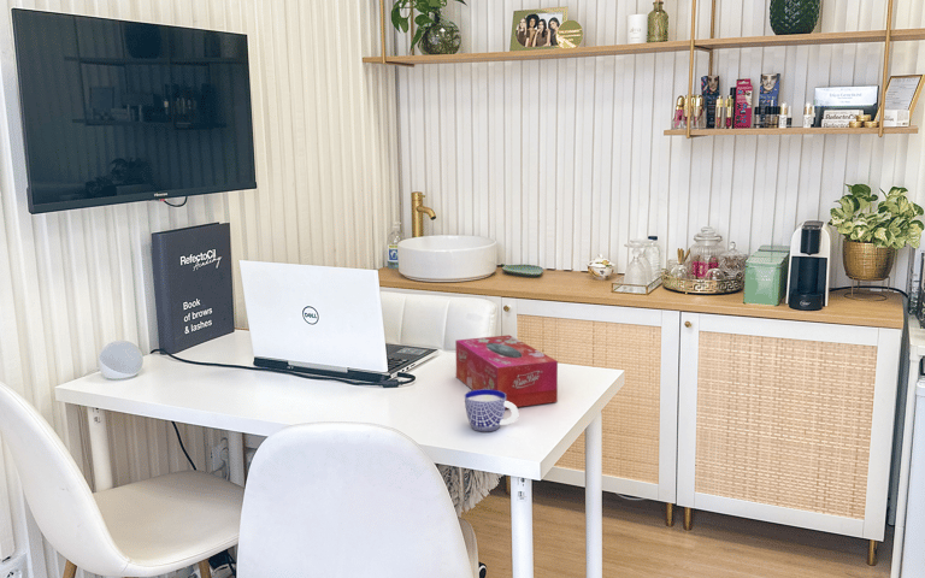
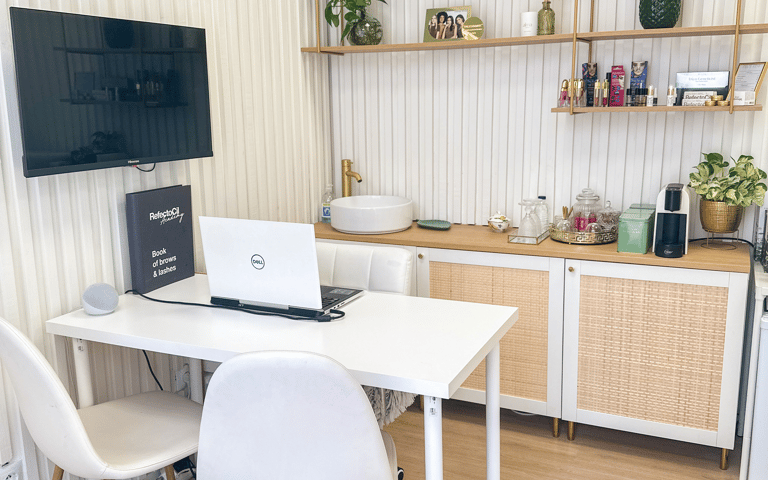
- tissue box (503, 368)
- cup (491, 411)
